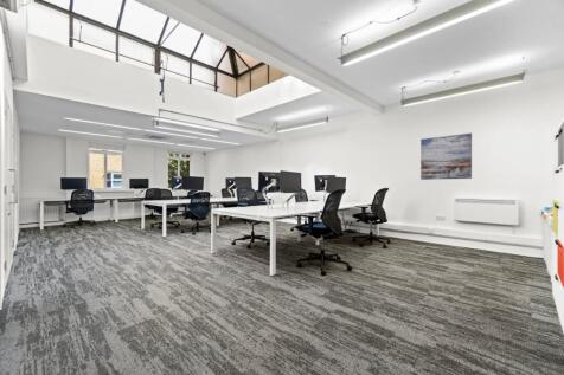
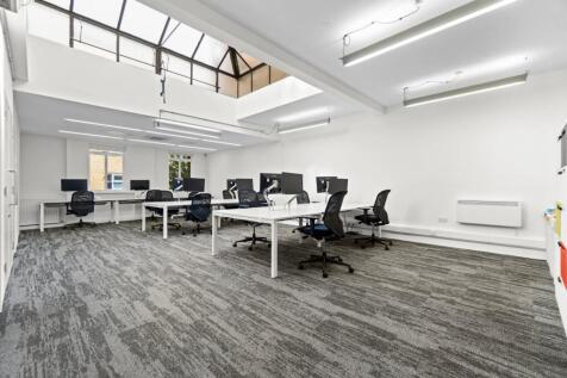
- wall art (444, 157)
